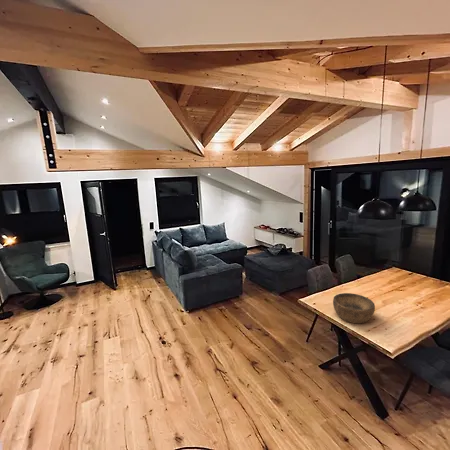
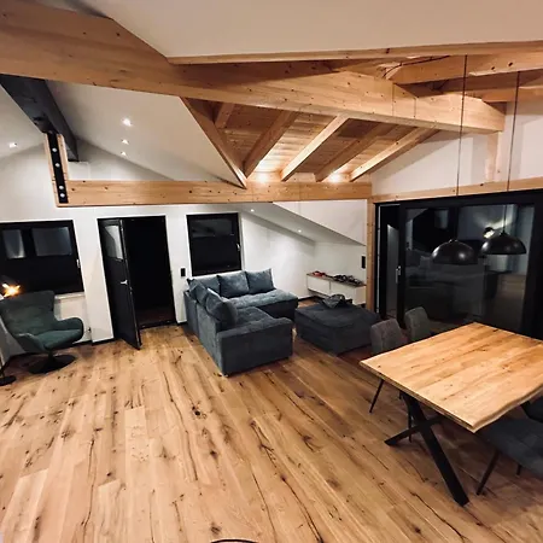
- bowl (352, 308)
